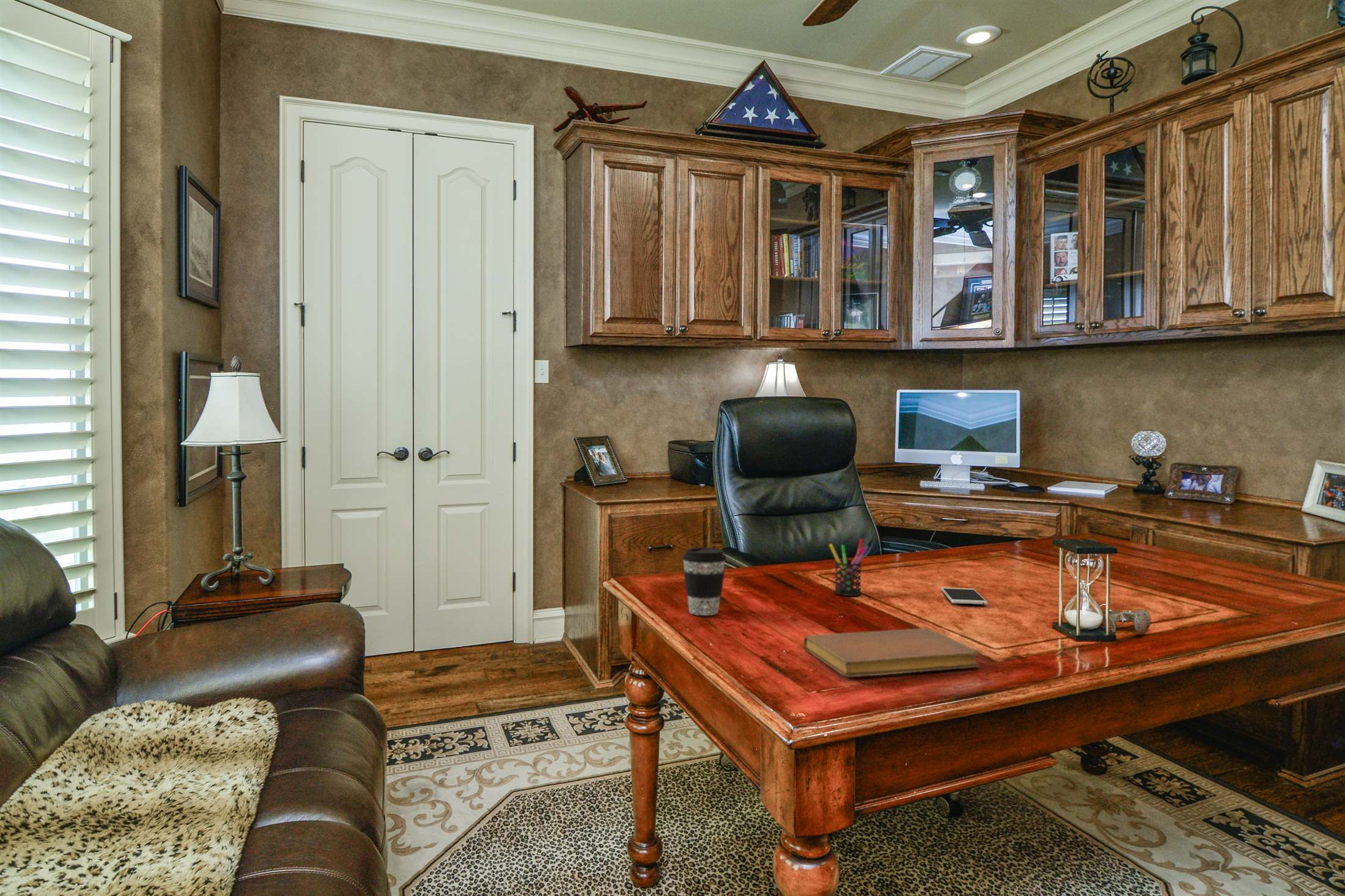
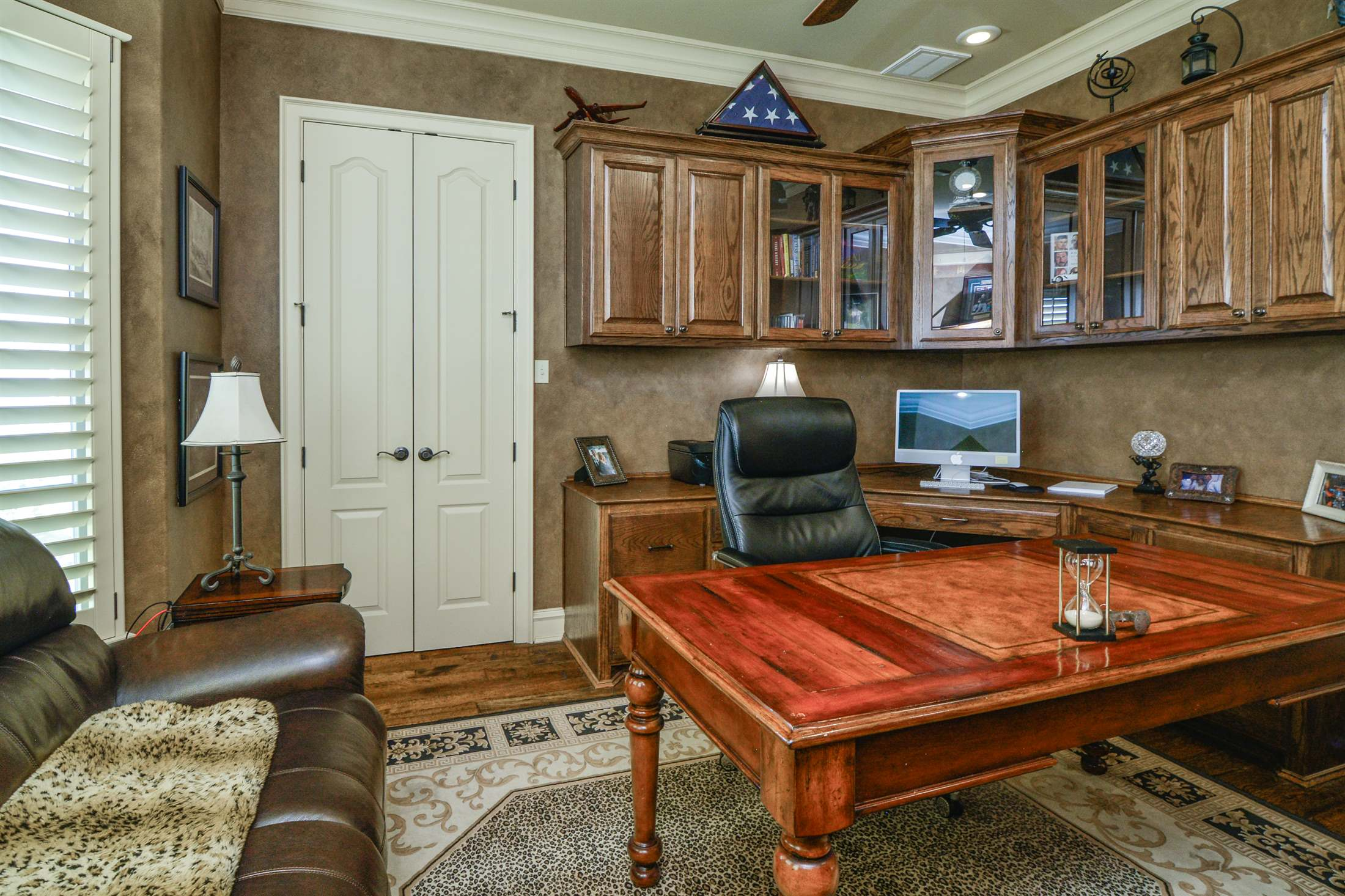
- coffee cup (704, 581)
- smartphone (963, 595)
- pen holder (848, 565)
- notebook (888, 650)
